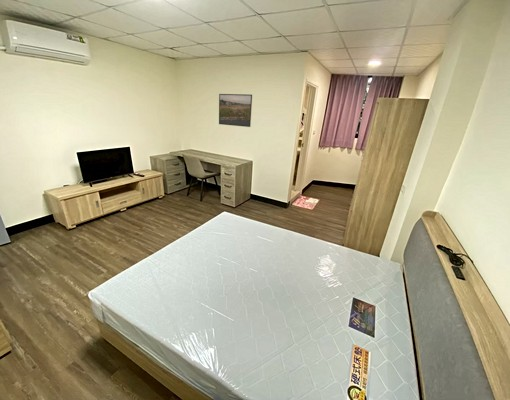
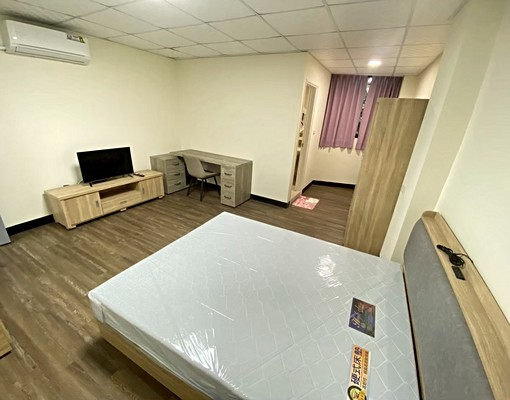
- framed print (234, 110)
